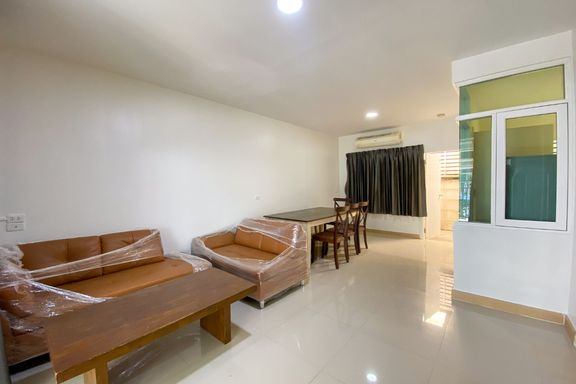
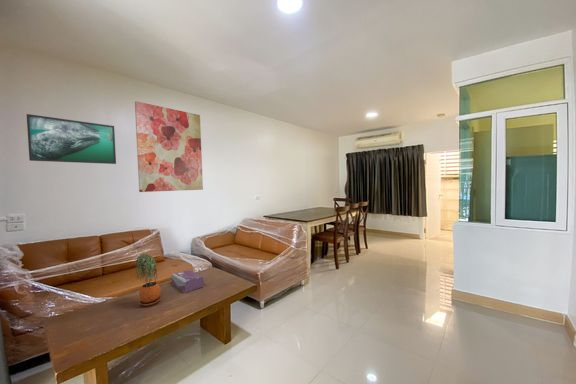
+ wall art (172, 150)
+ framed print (75, 141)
+ tissue box (187, 280)
+ potted plant (146, 279)
